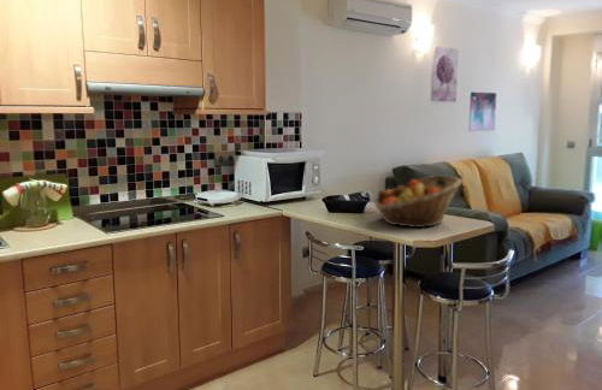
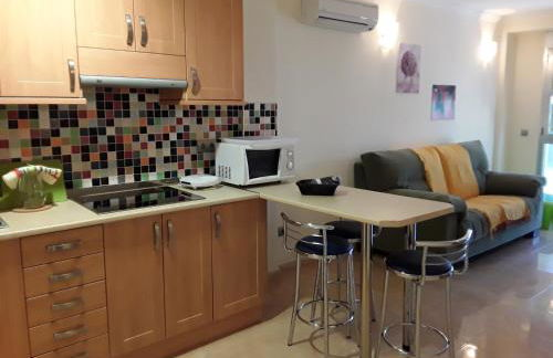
- fruit basket (417, 199)
